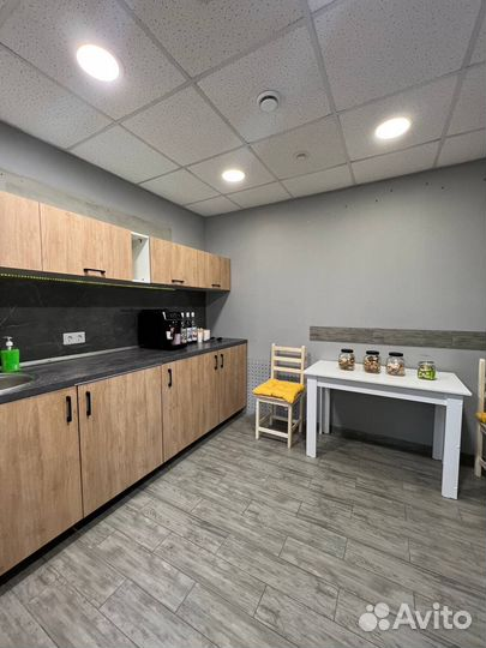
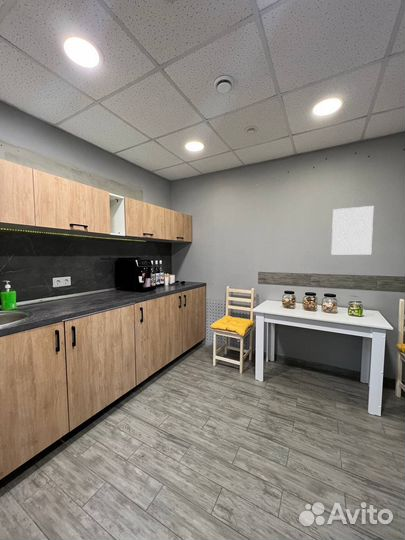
+ wall art (351, 231)
